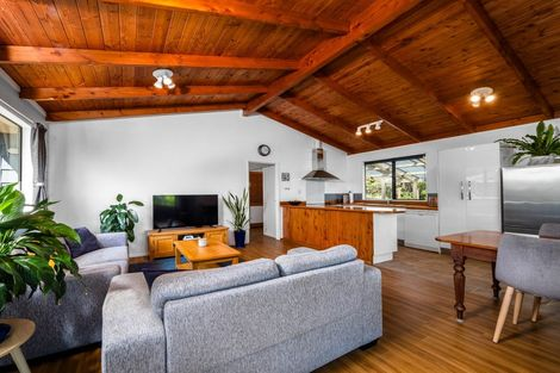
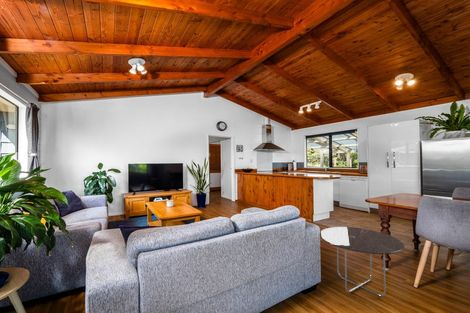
+ side table (360, 252)
